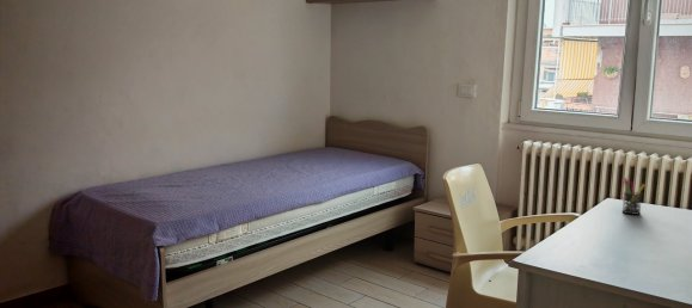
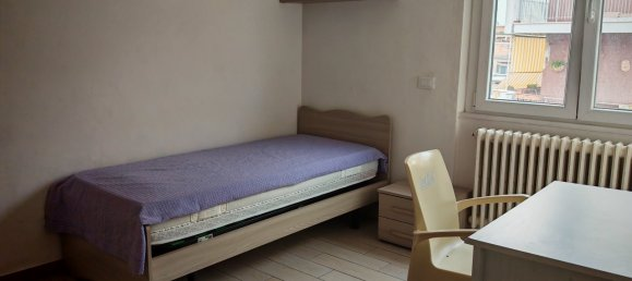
- pen holder (630, 196)
